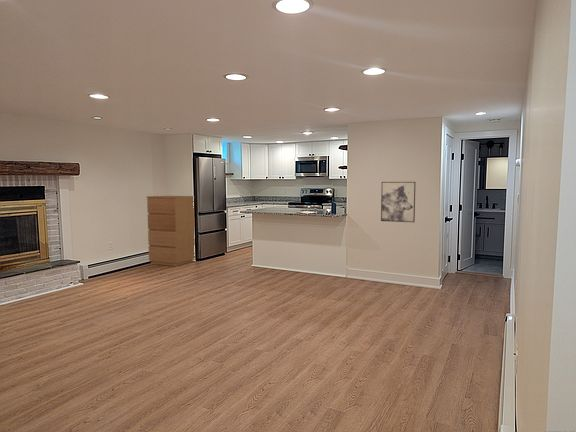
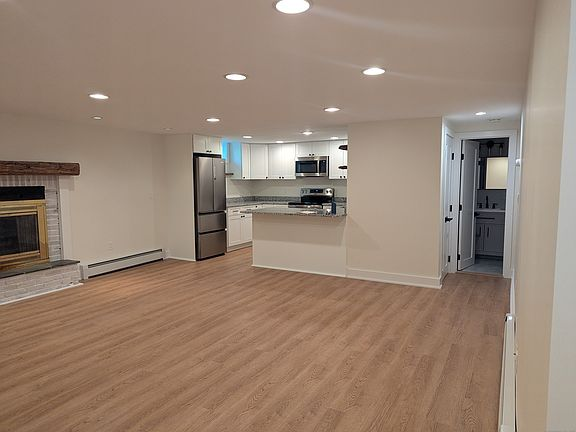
- wall art (397, 201)
- dresser (171, 229)
